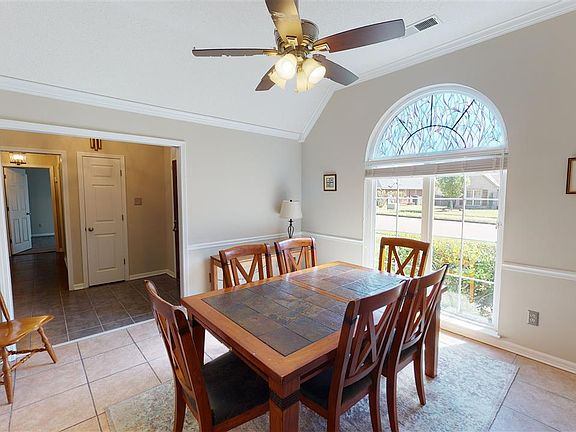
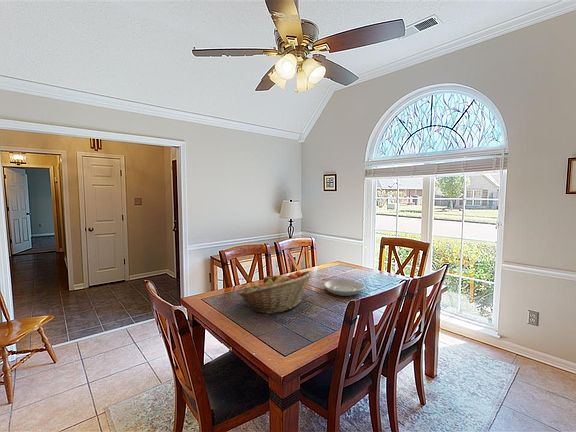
+ plate (343, 288)
+ fruit basket (277, 288)
